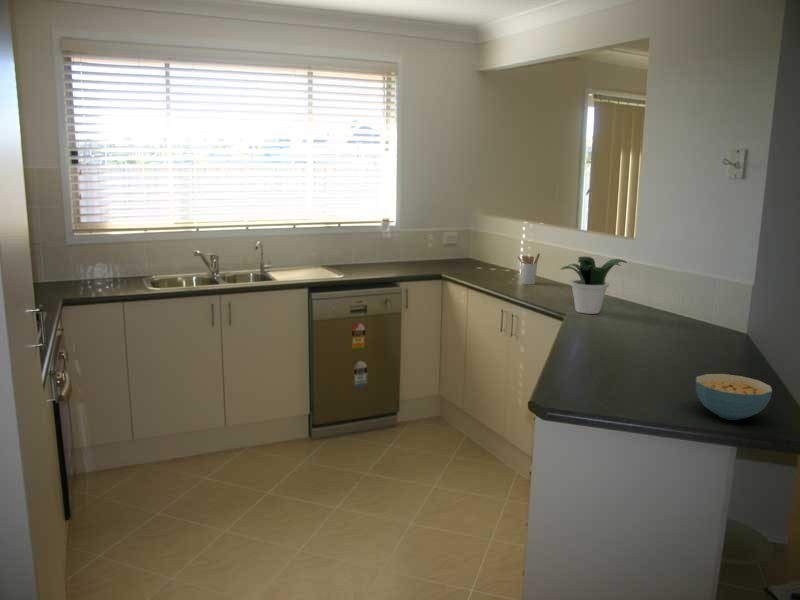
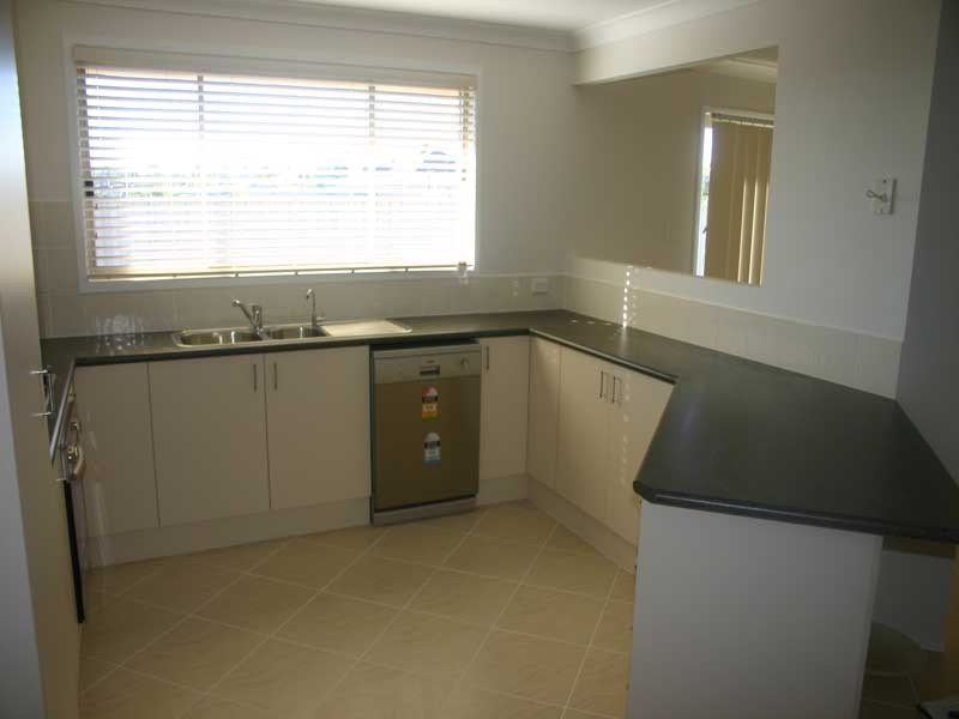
- utensil holder (528, 268)
- potted plant (593, 284)
- cereal bowl (731, 400)
